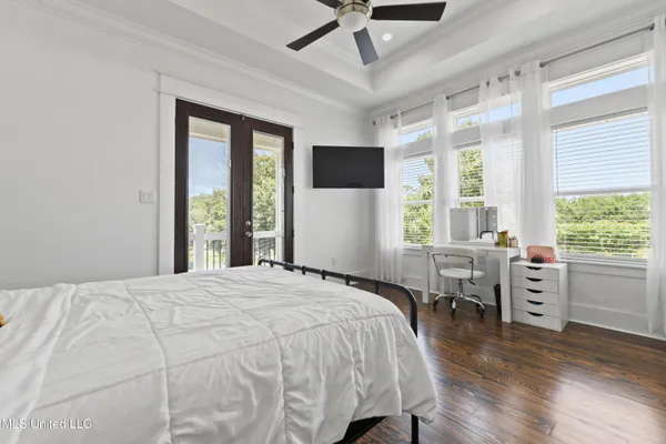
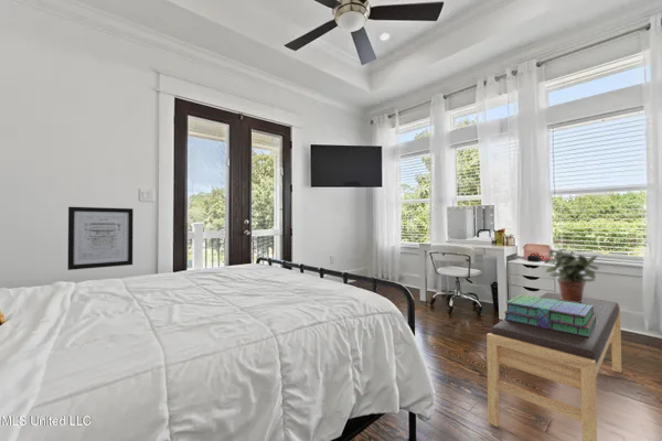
+ wall art (102, 237)
+ bench (563, 353)
+ stack of books (548, 312)
+ potted plant (570, 275)
